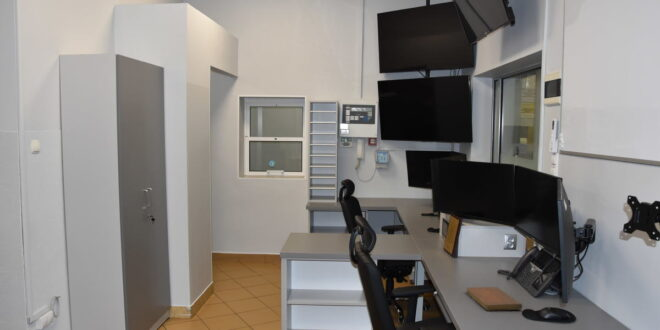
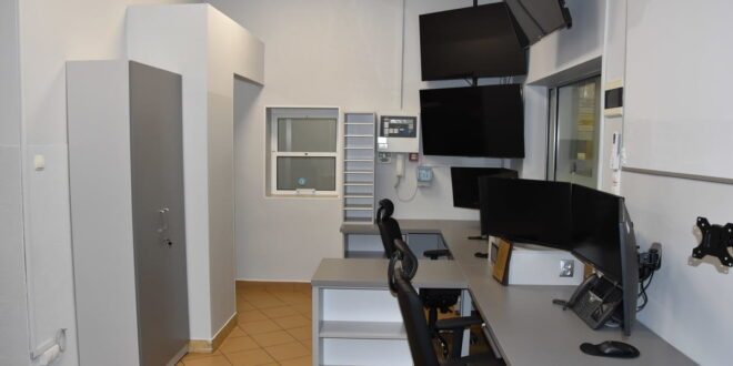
- notebook (492, 297)
